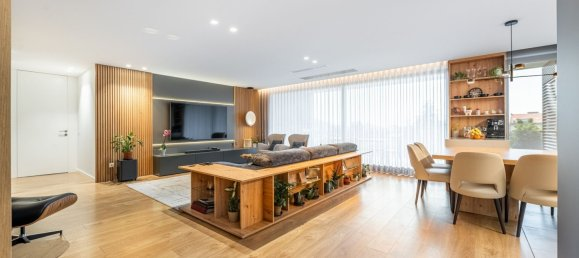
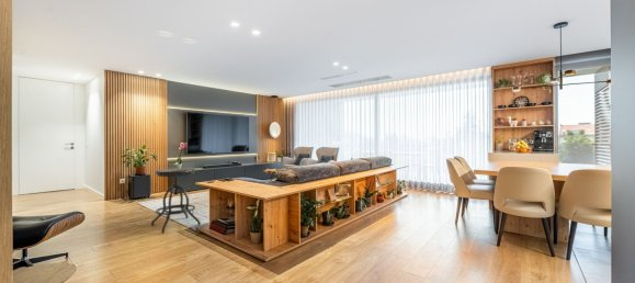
+ stool (175, 194)
